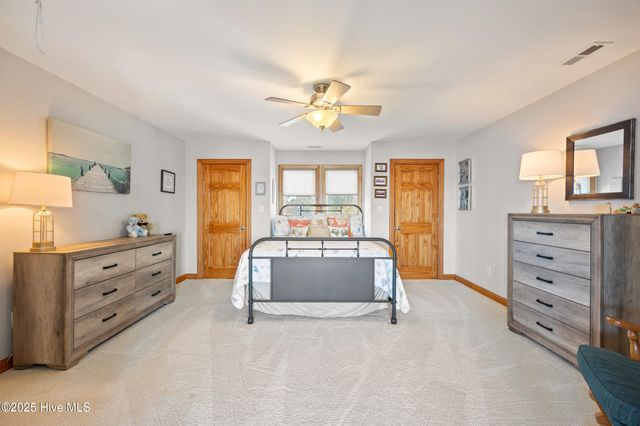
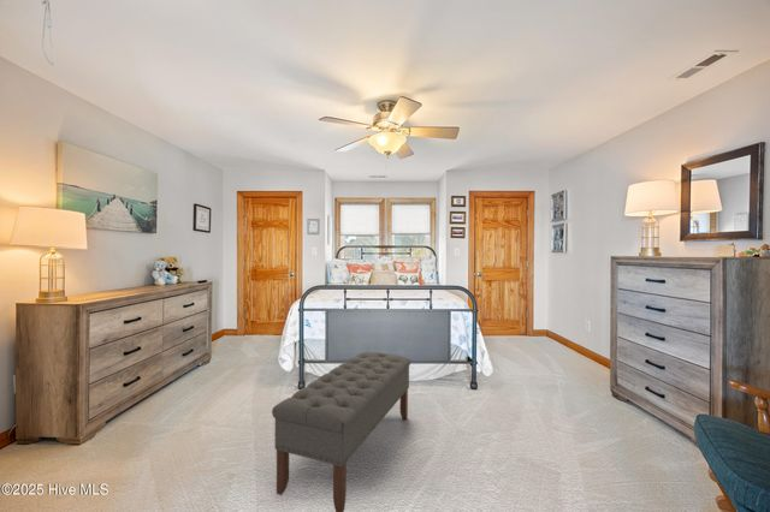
+ bench (354, 411)
